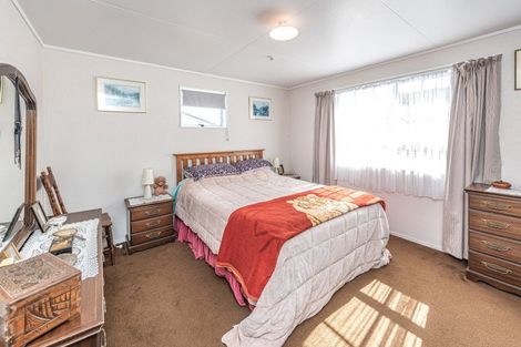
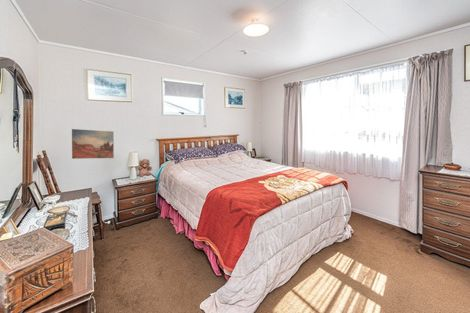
+ wall art (93, 144)
